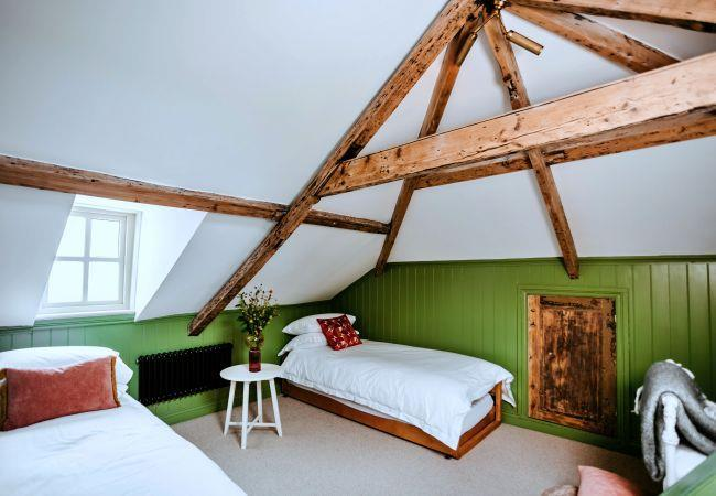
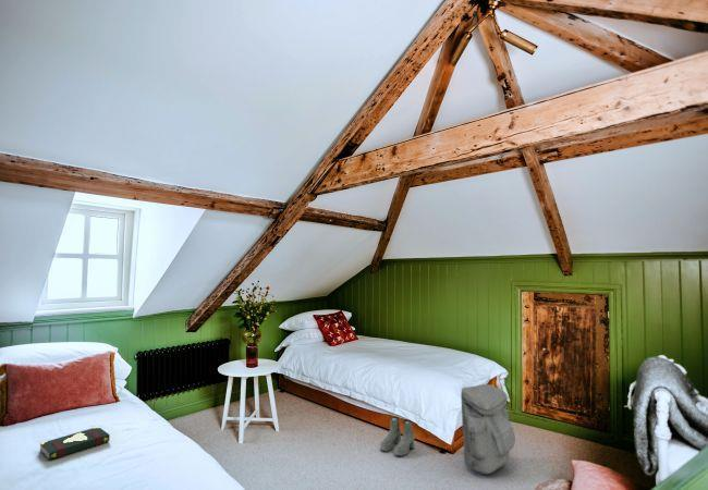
+ boots (398, 434)
+ book (75, 442)
+ backpack (487, 428)
